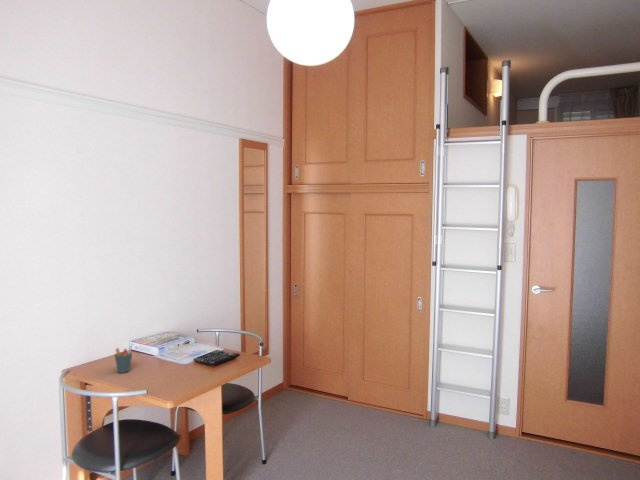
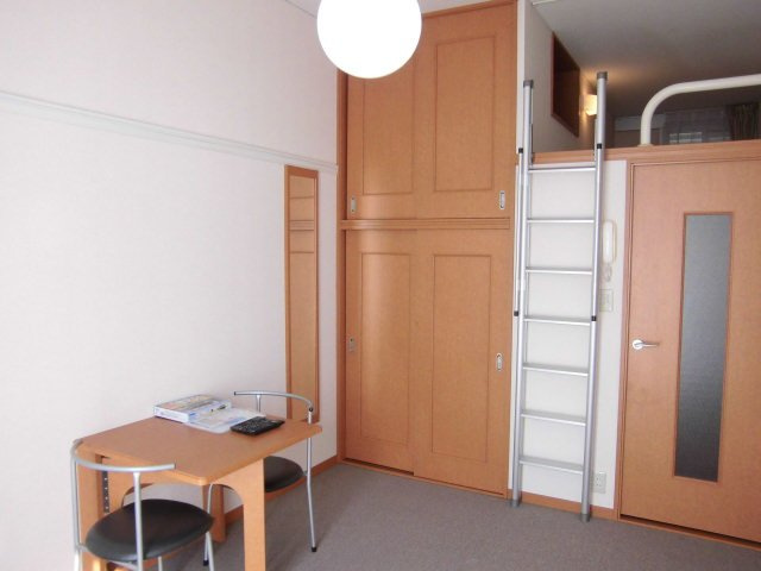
- pen holder (123, 358)
